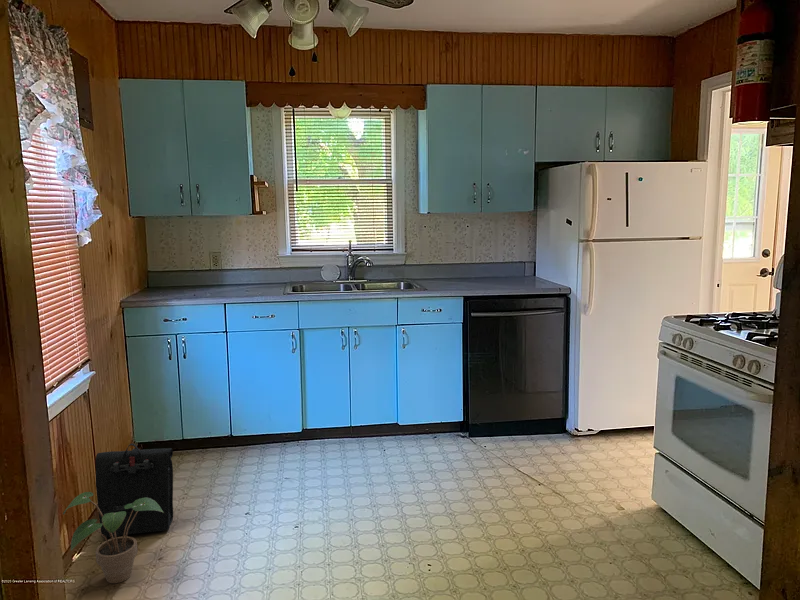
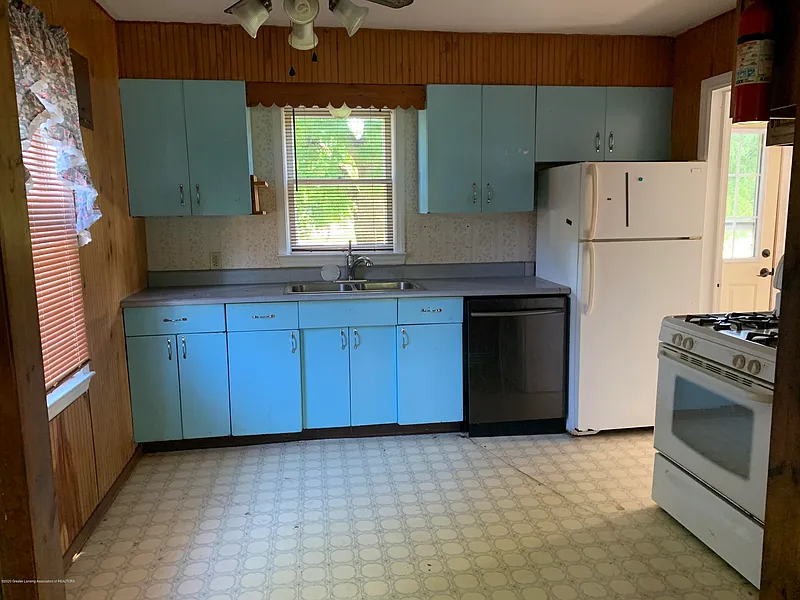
- potted plant (115, 535)
- backpack (136, 486)
